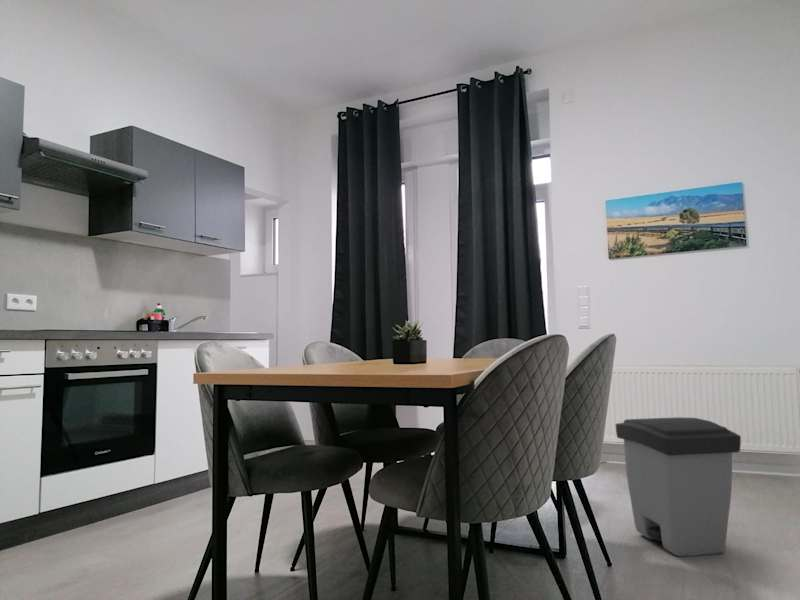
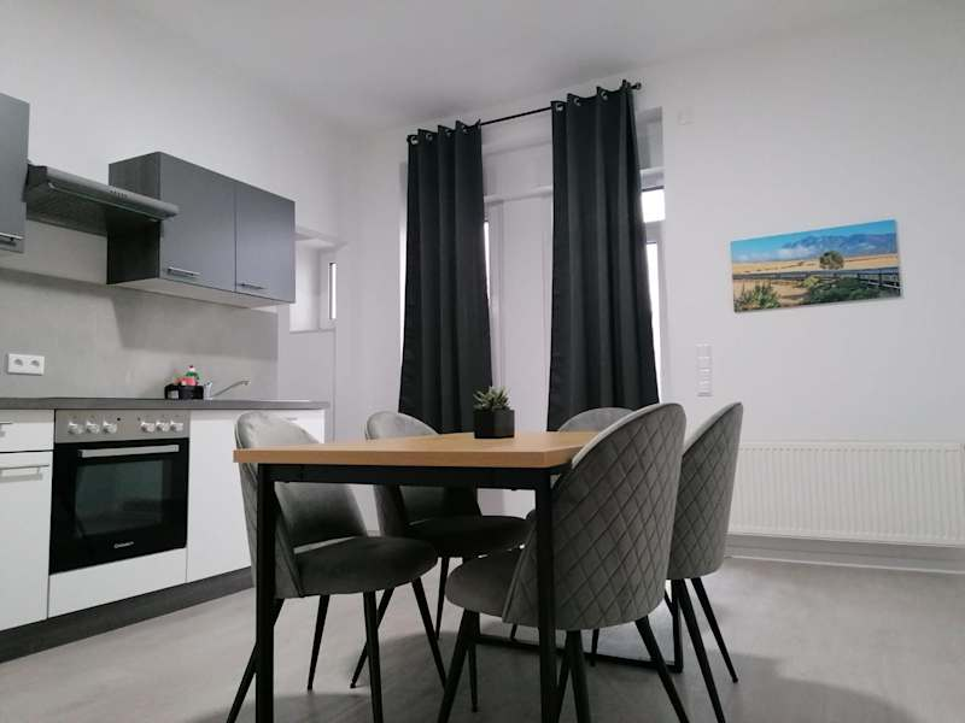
- trash can (677, 481)
